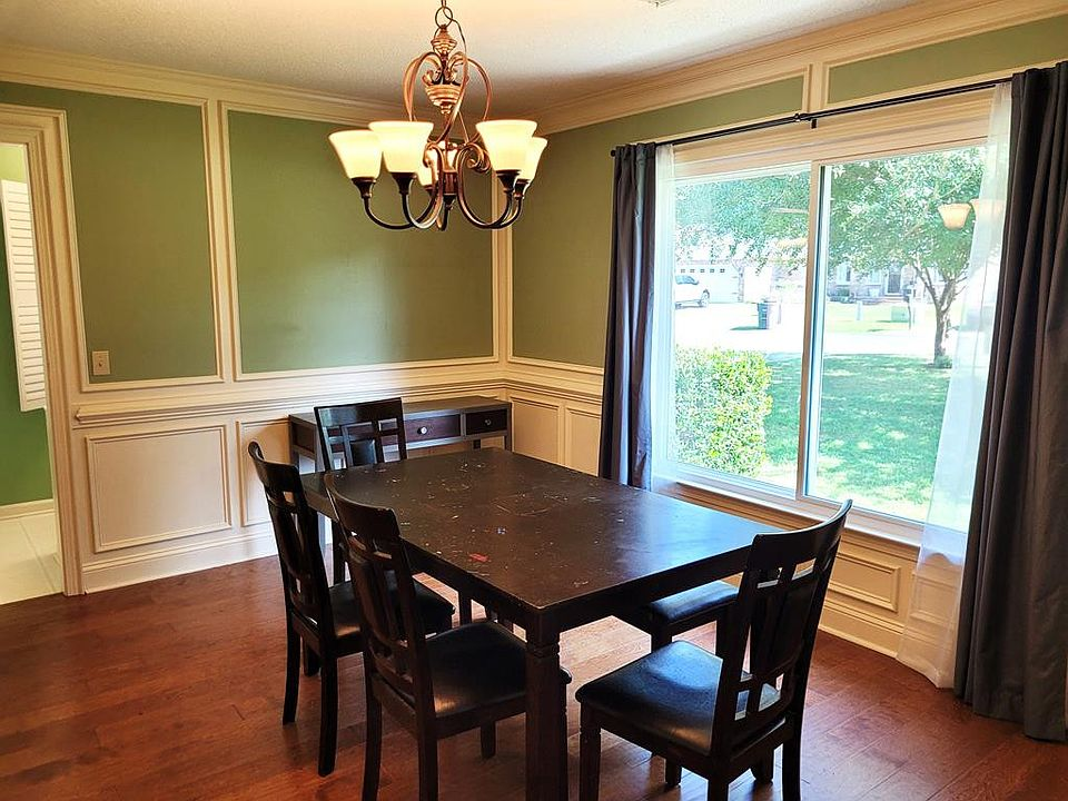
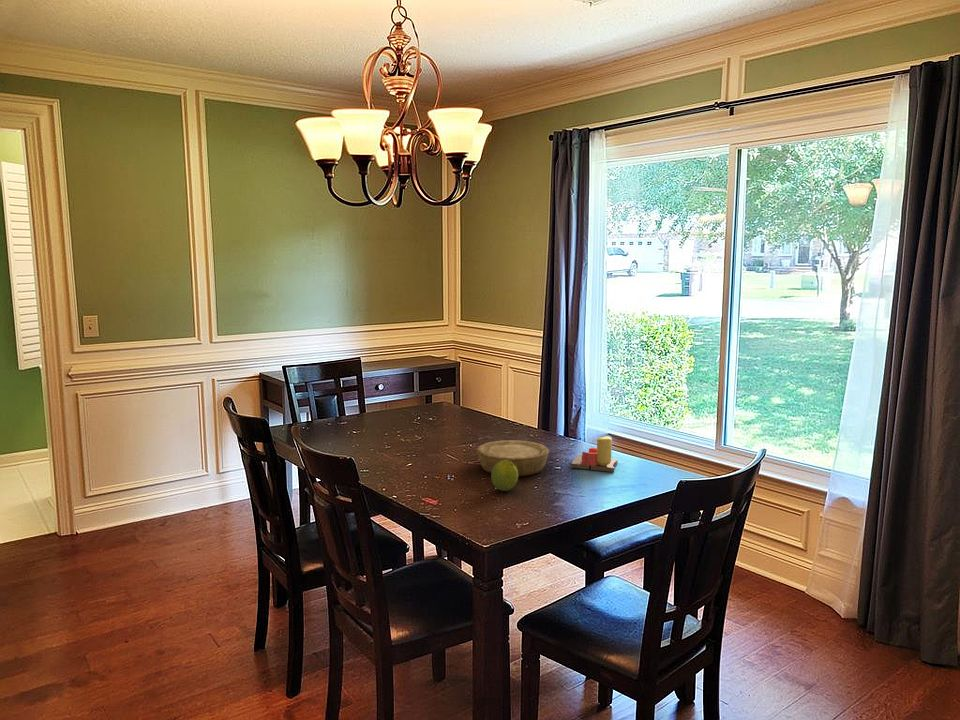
+ fruit (504, 475)
+ bowl (512, 458)
+ candle (595, 449)
